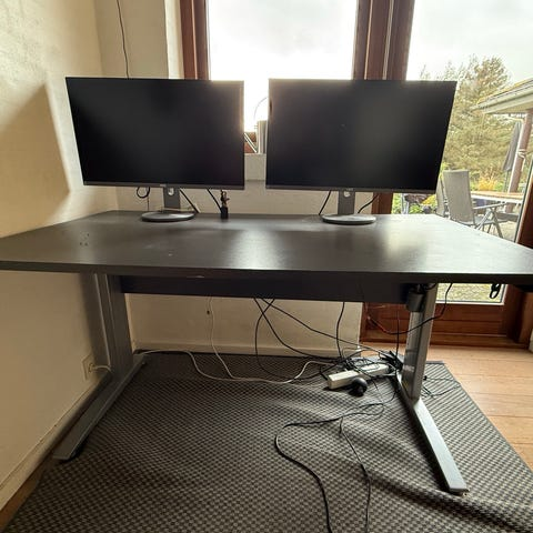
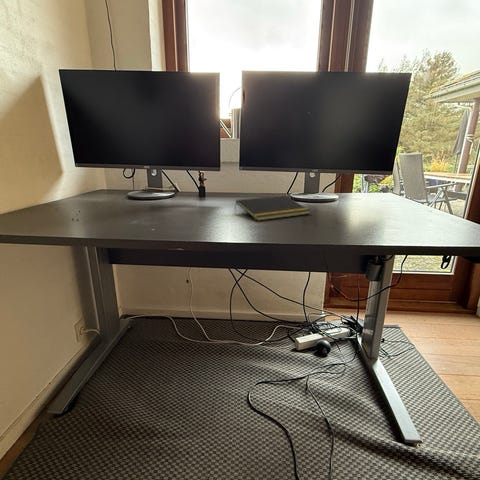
+ notepad (272, 206)
